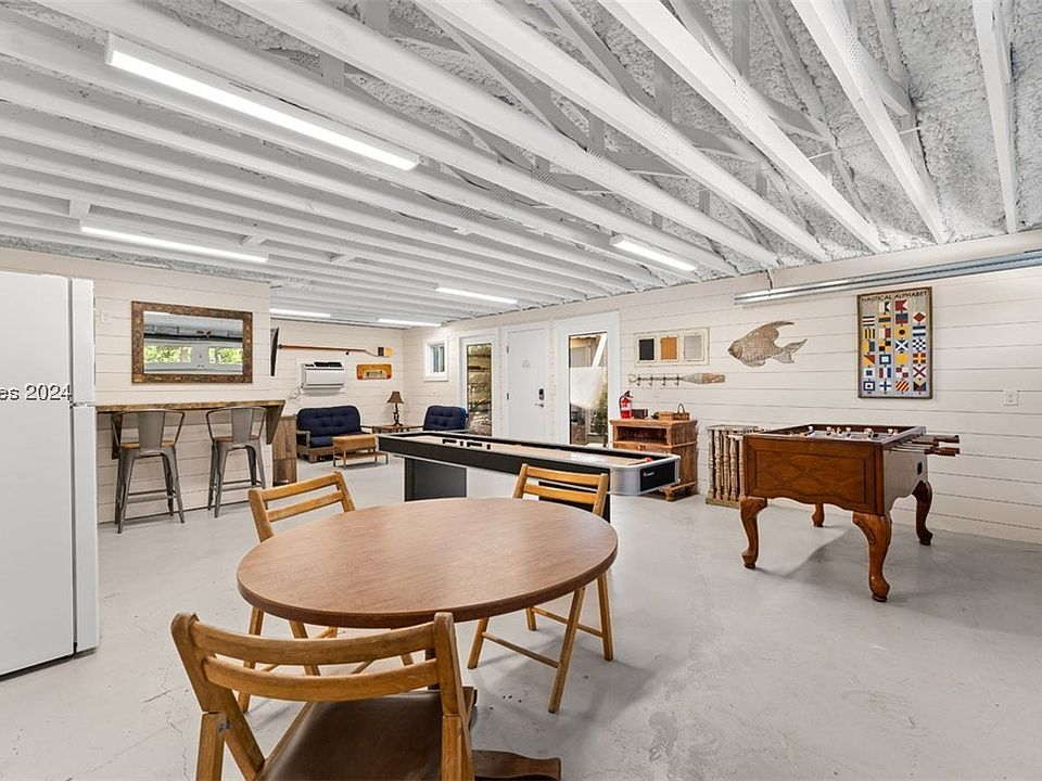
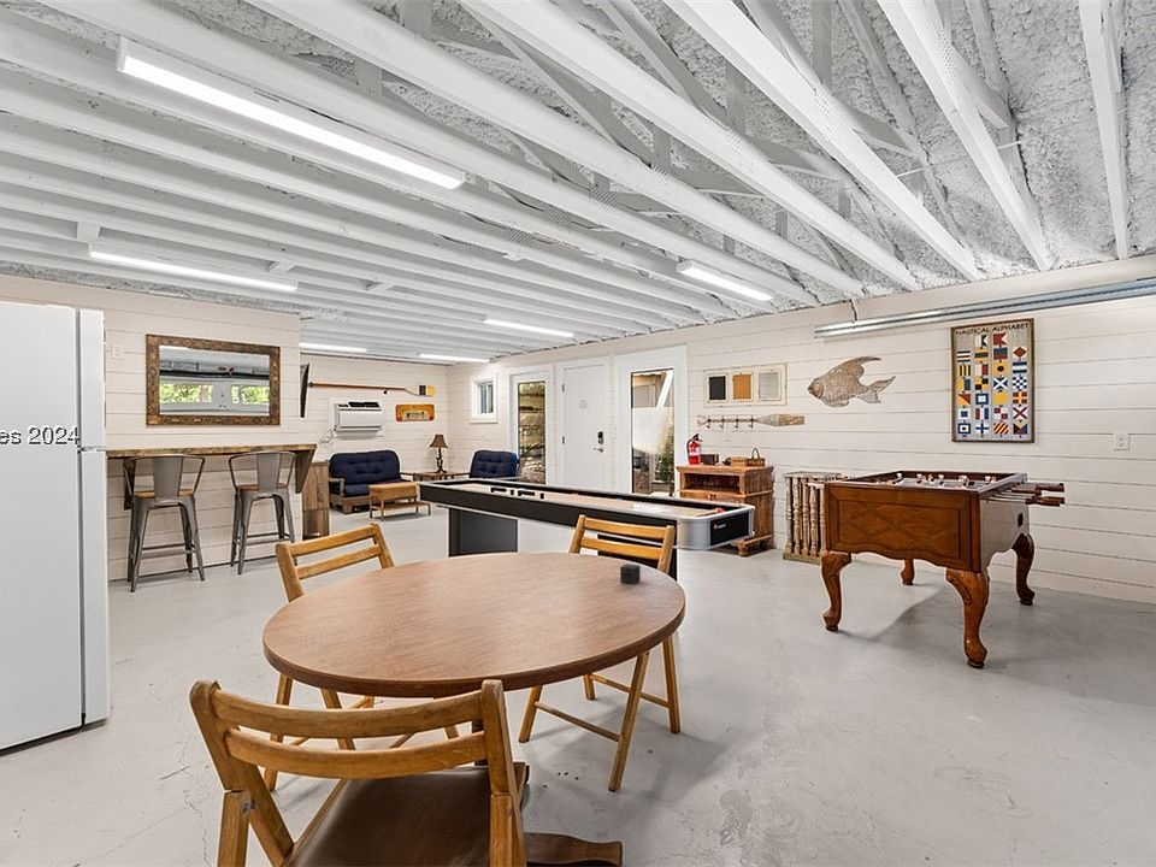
+ dice (630, 573)
